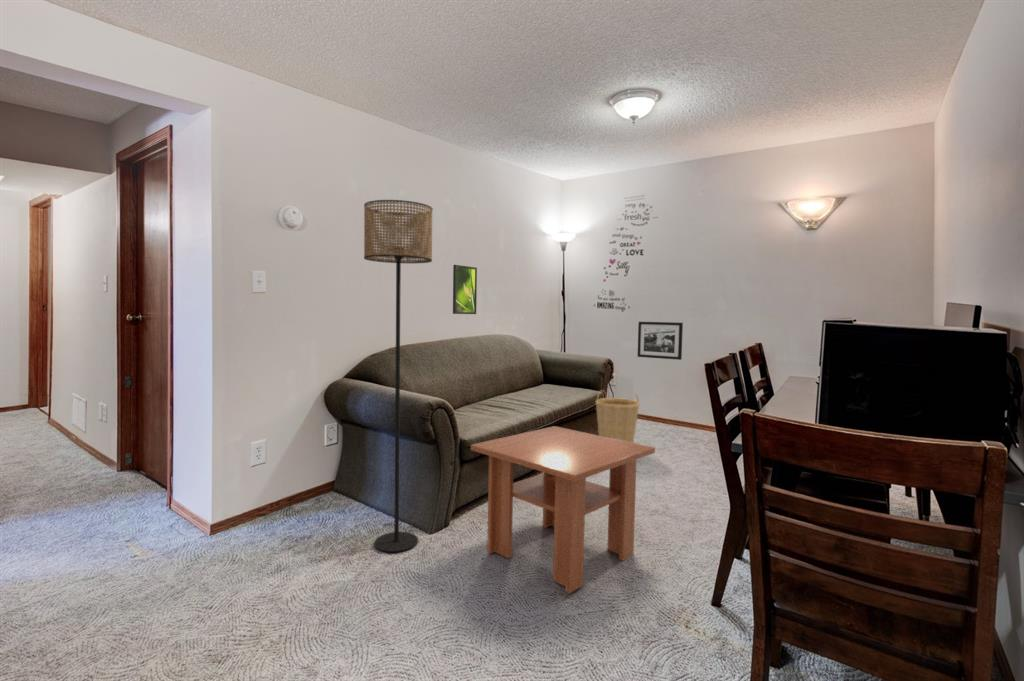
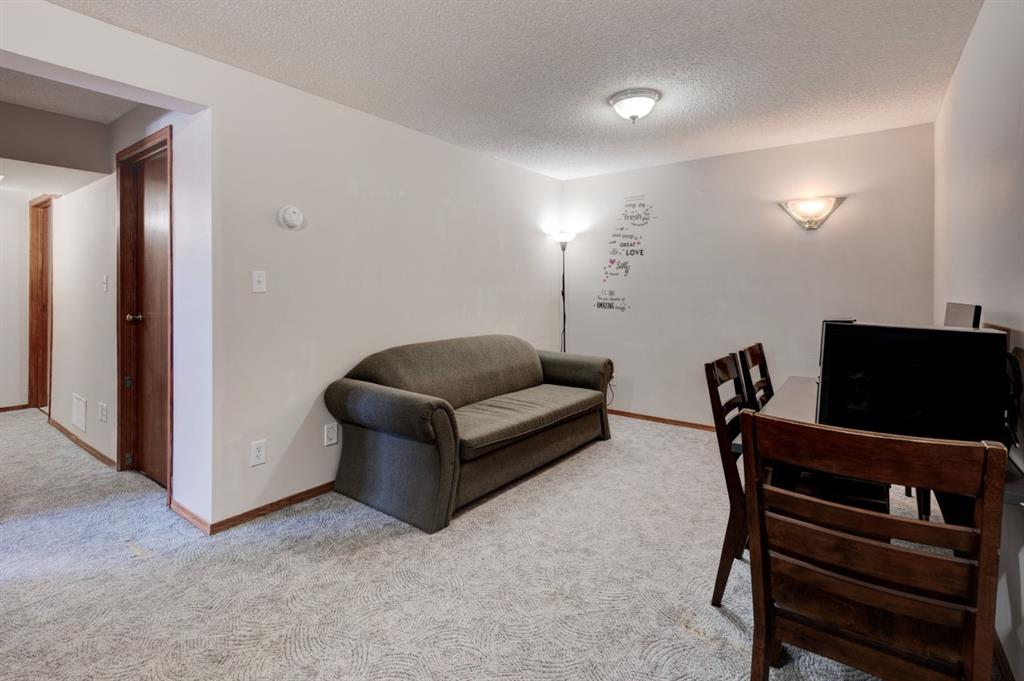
- coffee table (561, 500)
- floor lamp (397, 377)
- picture frame (659, 340)
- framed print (465, 290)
- basket (616, 421)
